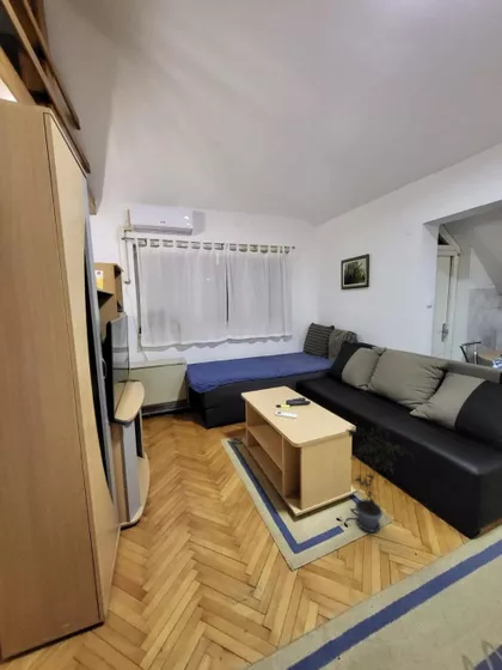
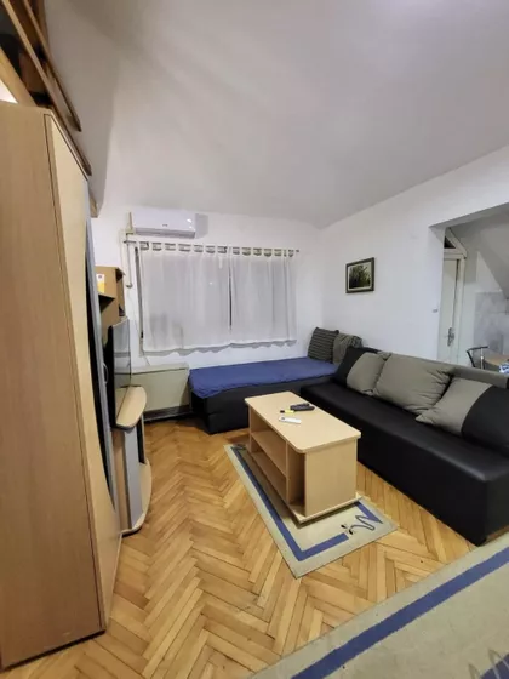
- potted plant (372, 476)
